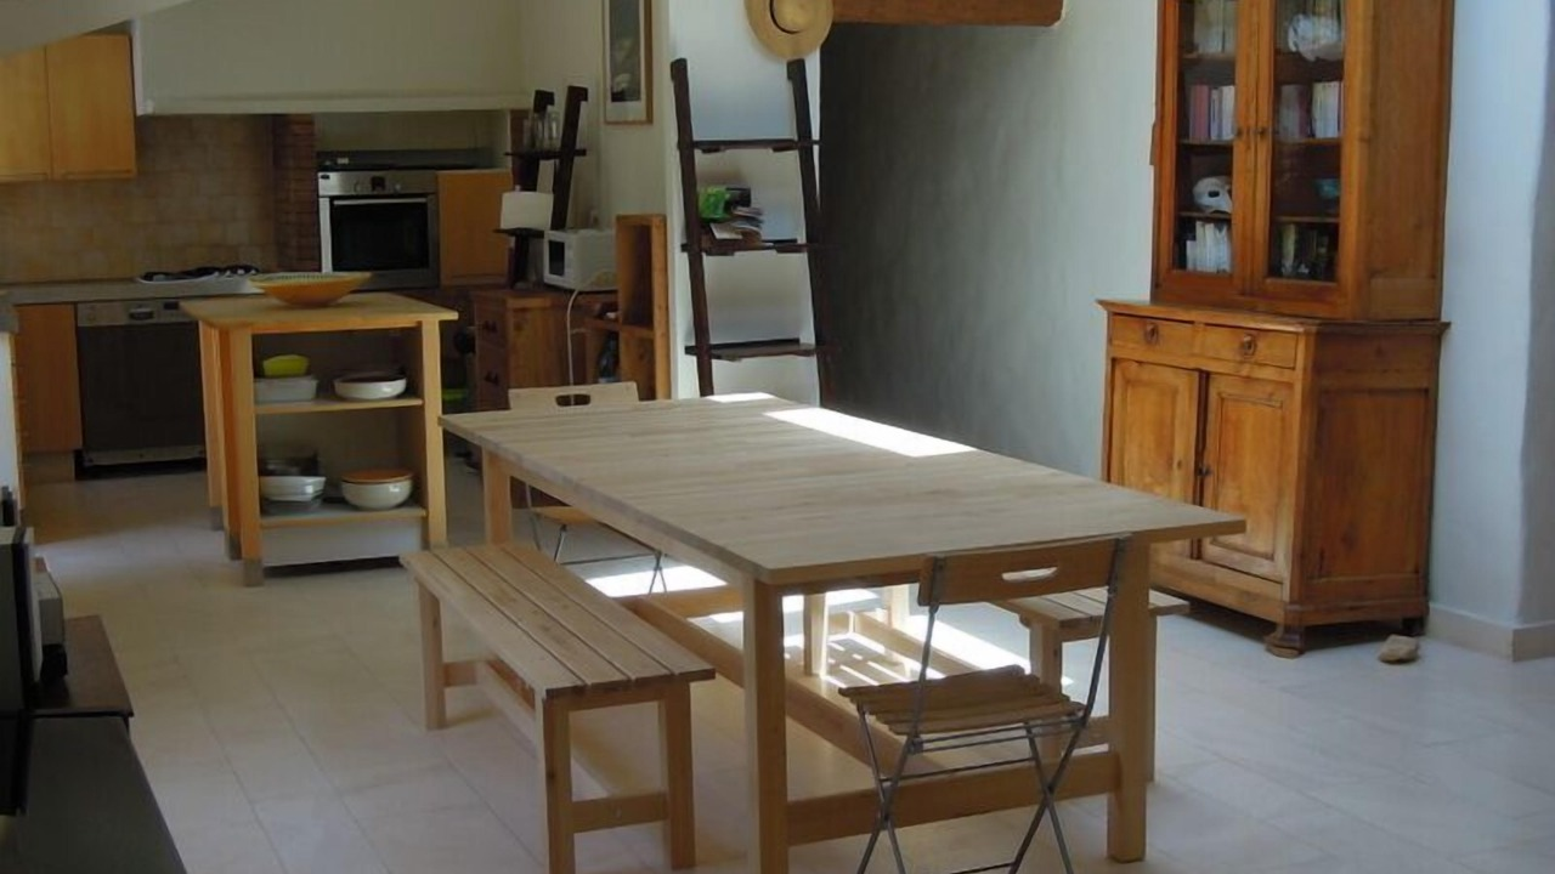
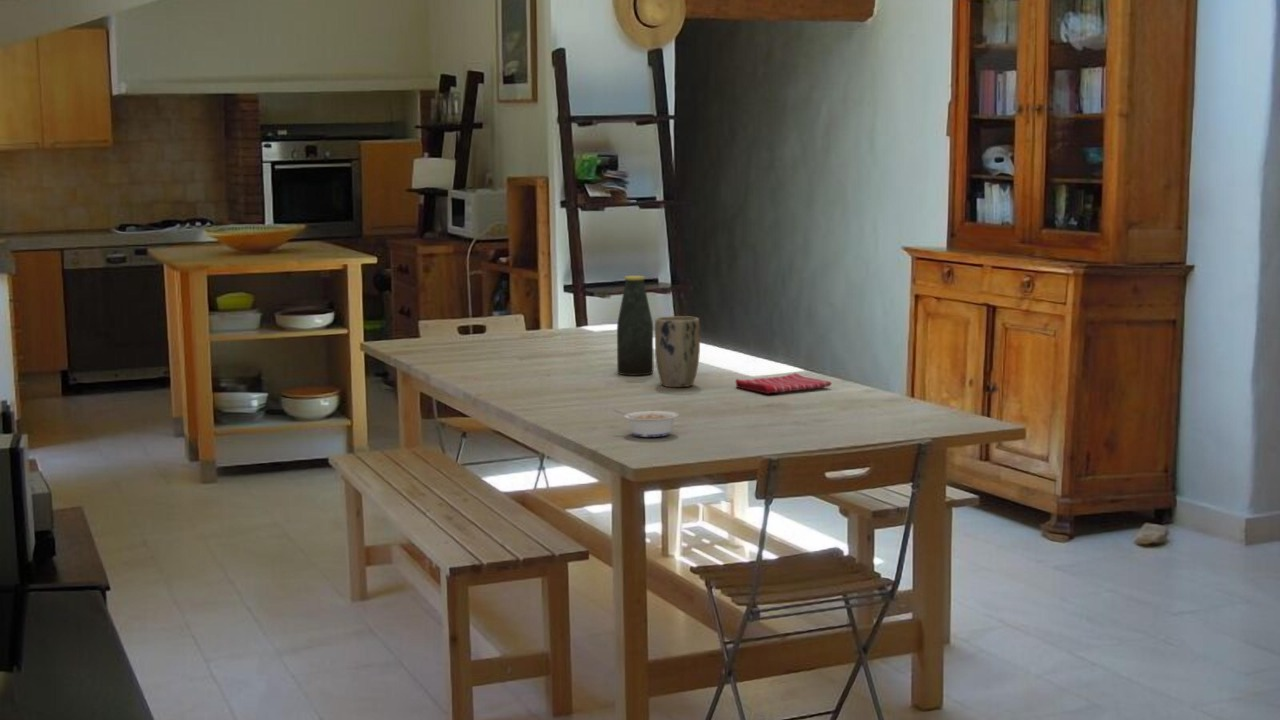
+ plant pot (677, 351)
+ dish towel (782, 383)
+ legume (649, 422)
+ bottle (635, 325)
